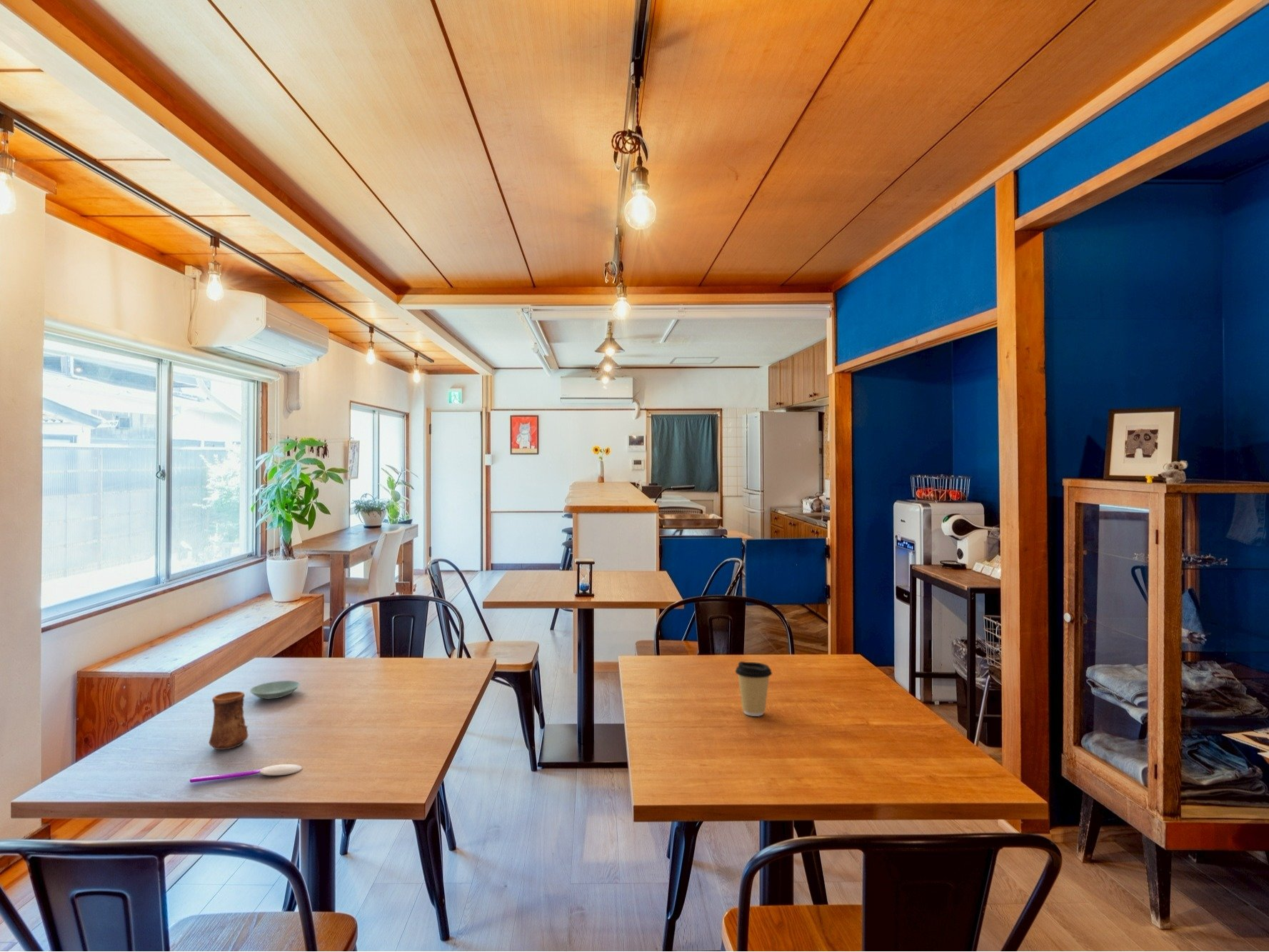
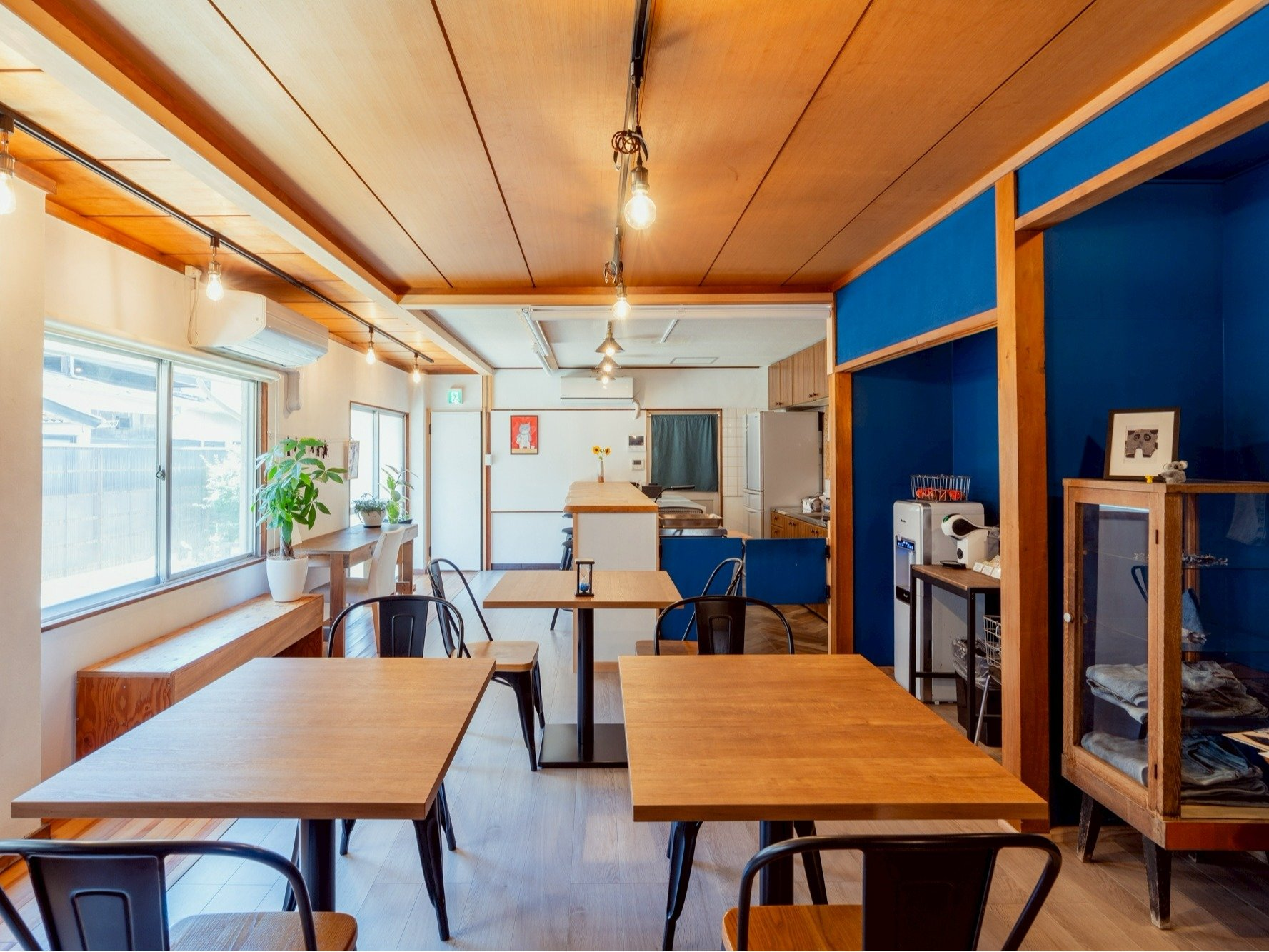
- saucer (275, 691)
- spoon (247, 773)
- coffee cup (753, 688)
- cup (229, 720)
